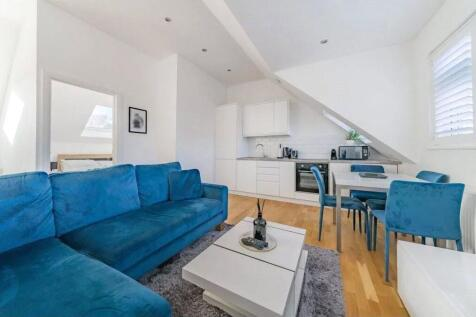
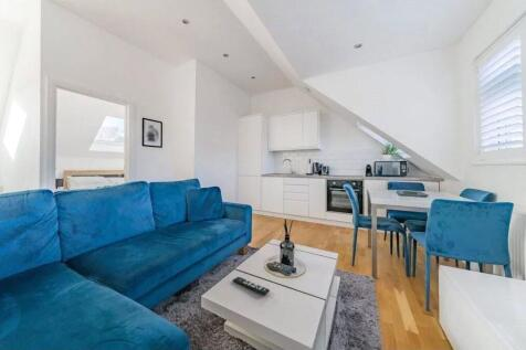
+ remote control (250, 285)
